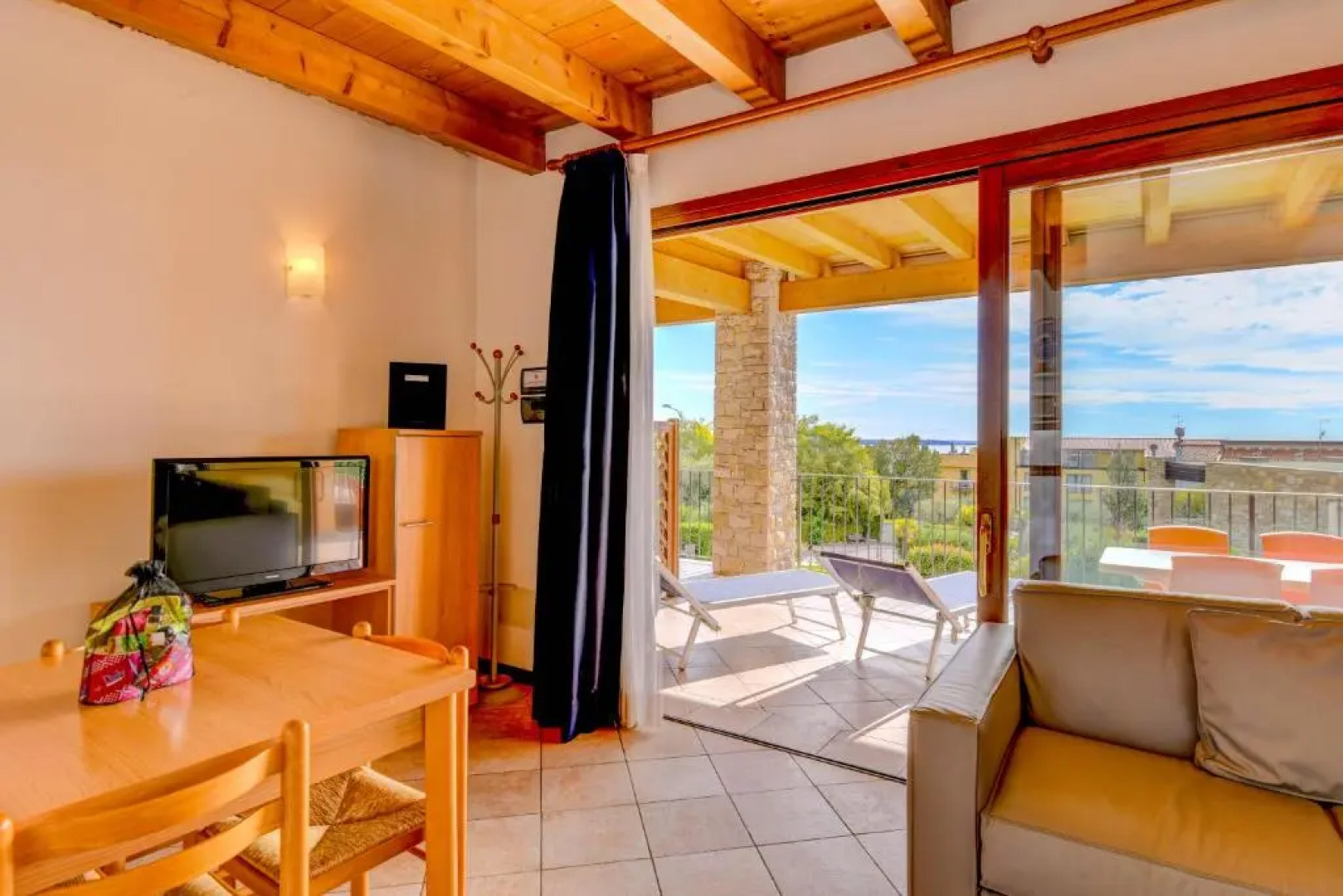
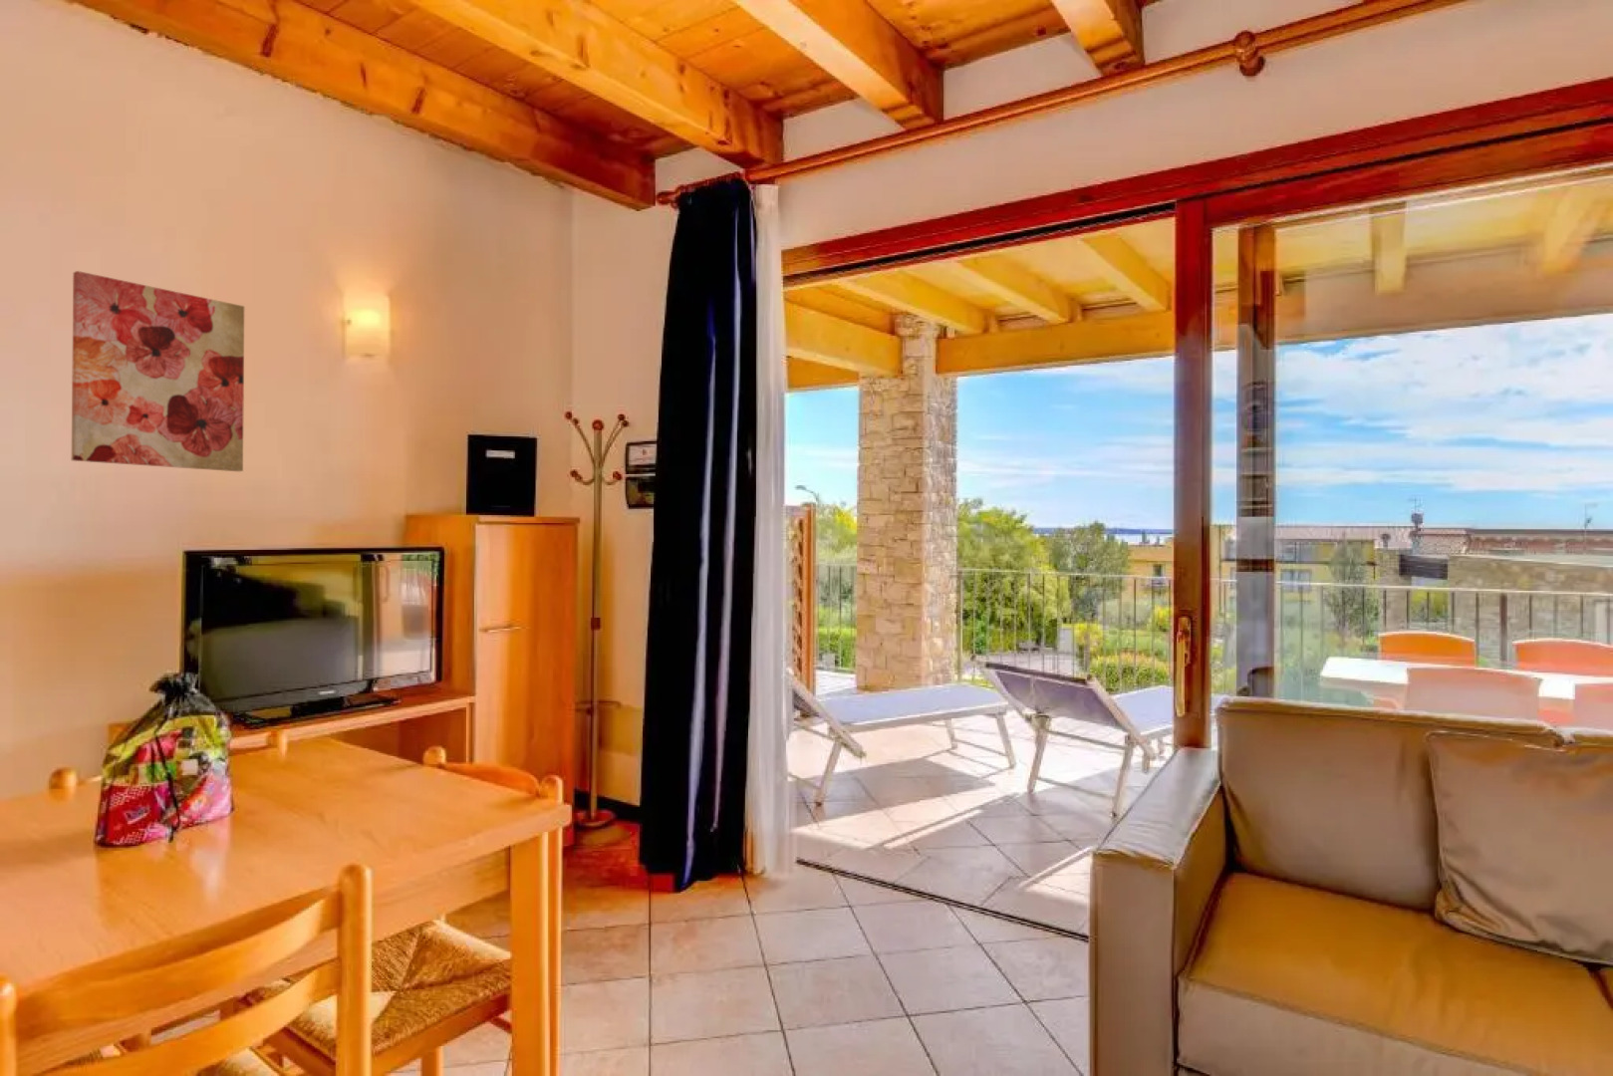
+ wall art (163, 377)
